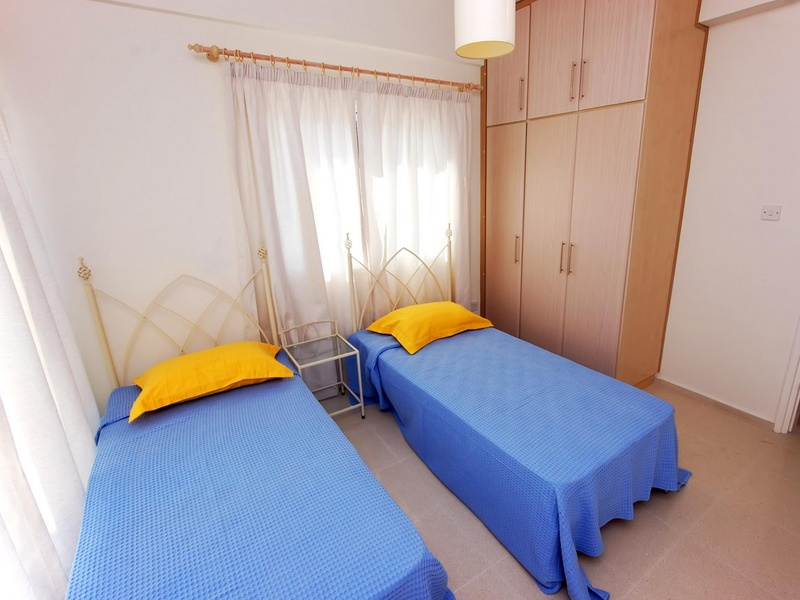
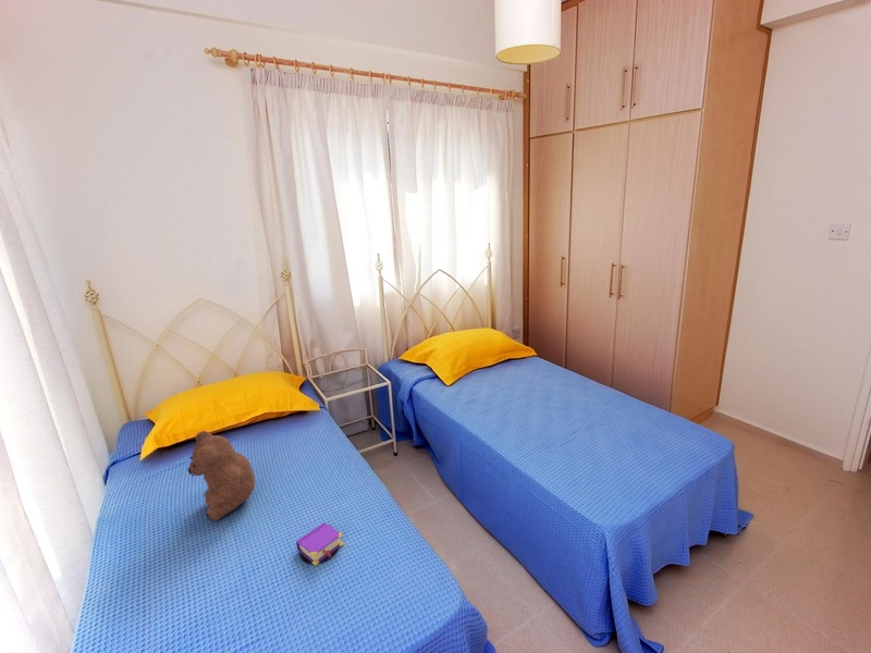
+ book (320, 542)
+ teddy bear (221, 470)
